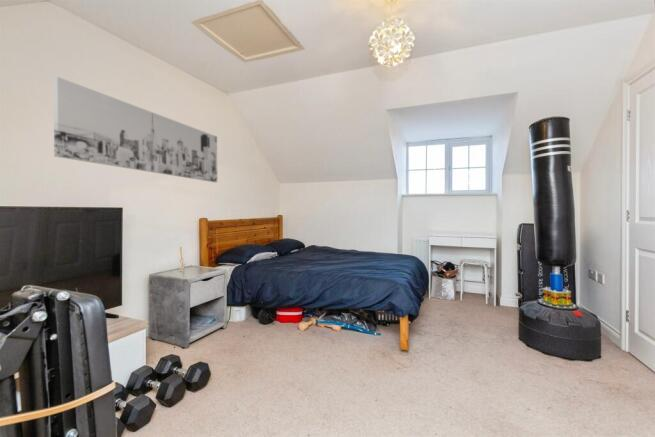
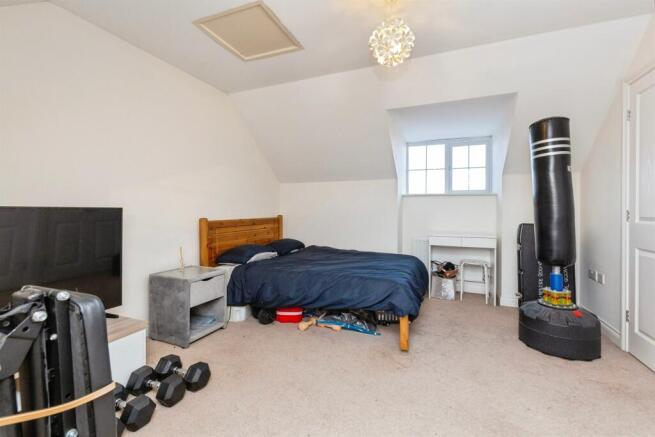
- wall art (157, 143)
